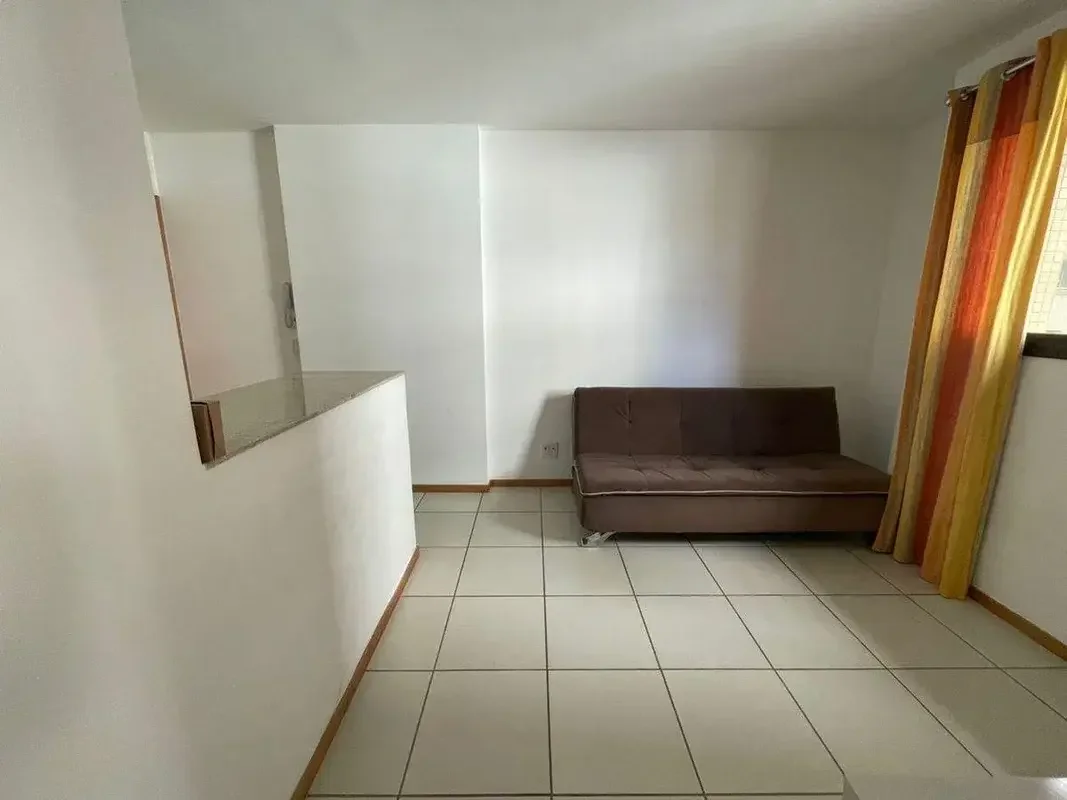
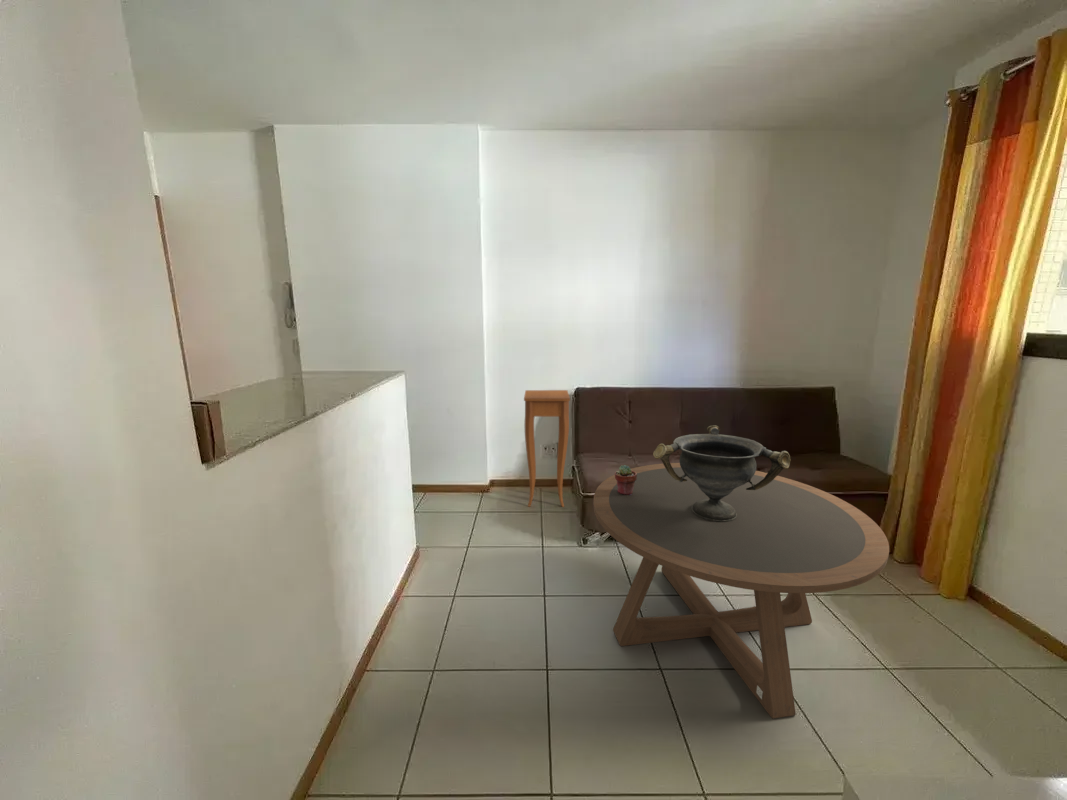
+ coffee table (718, 569)
+ decorative bowl (720, 478)
+ side table (558, 448)
+ potted succulent (625, 478)
